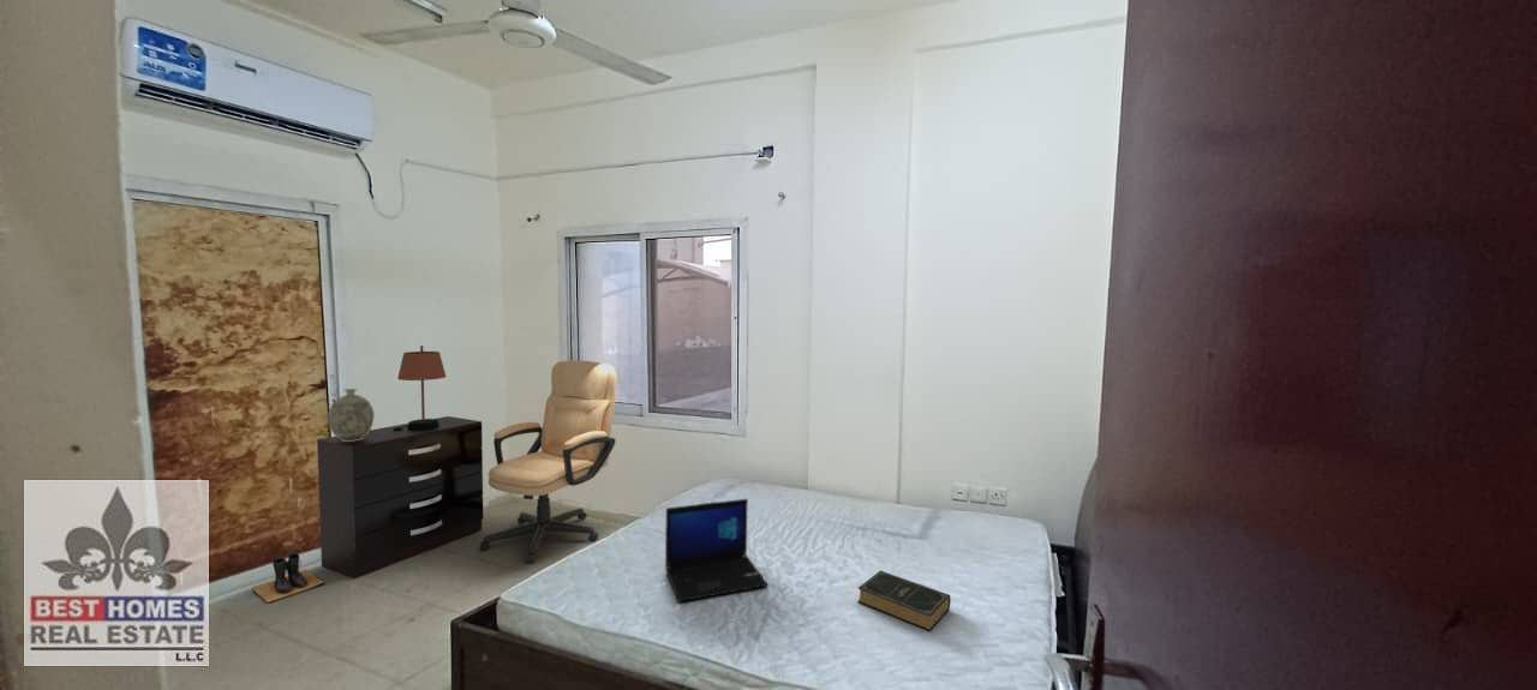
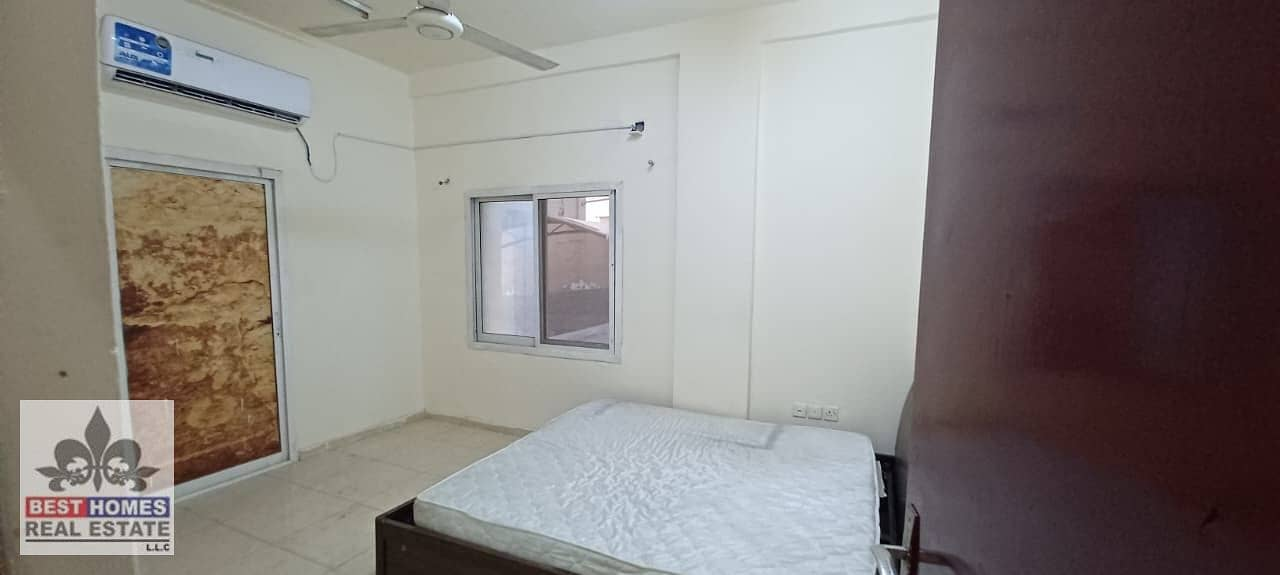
- boots (288, 572)
- table lamp (421, 385)
- book (903, 598)
- chair (550, 450)
- dresser (408, 488)
- laptop (714, 546)
- decorative vase (351, 414)
